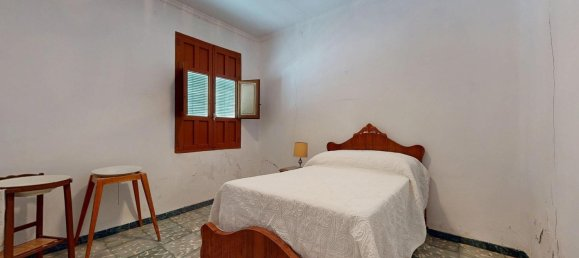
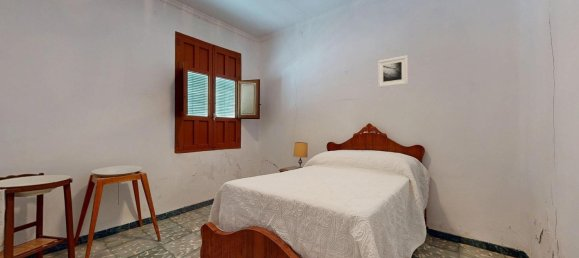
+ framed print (392, 72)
